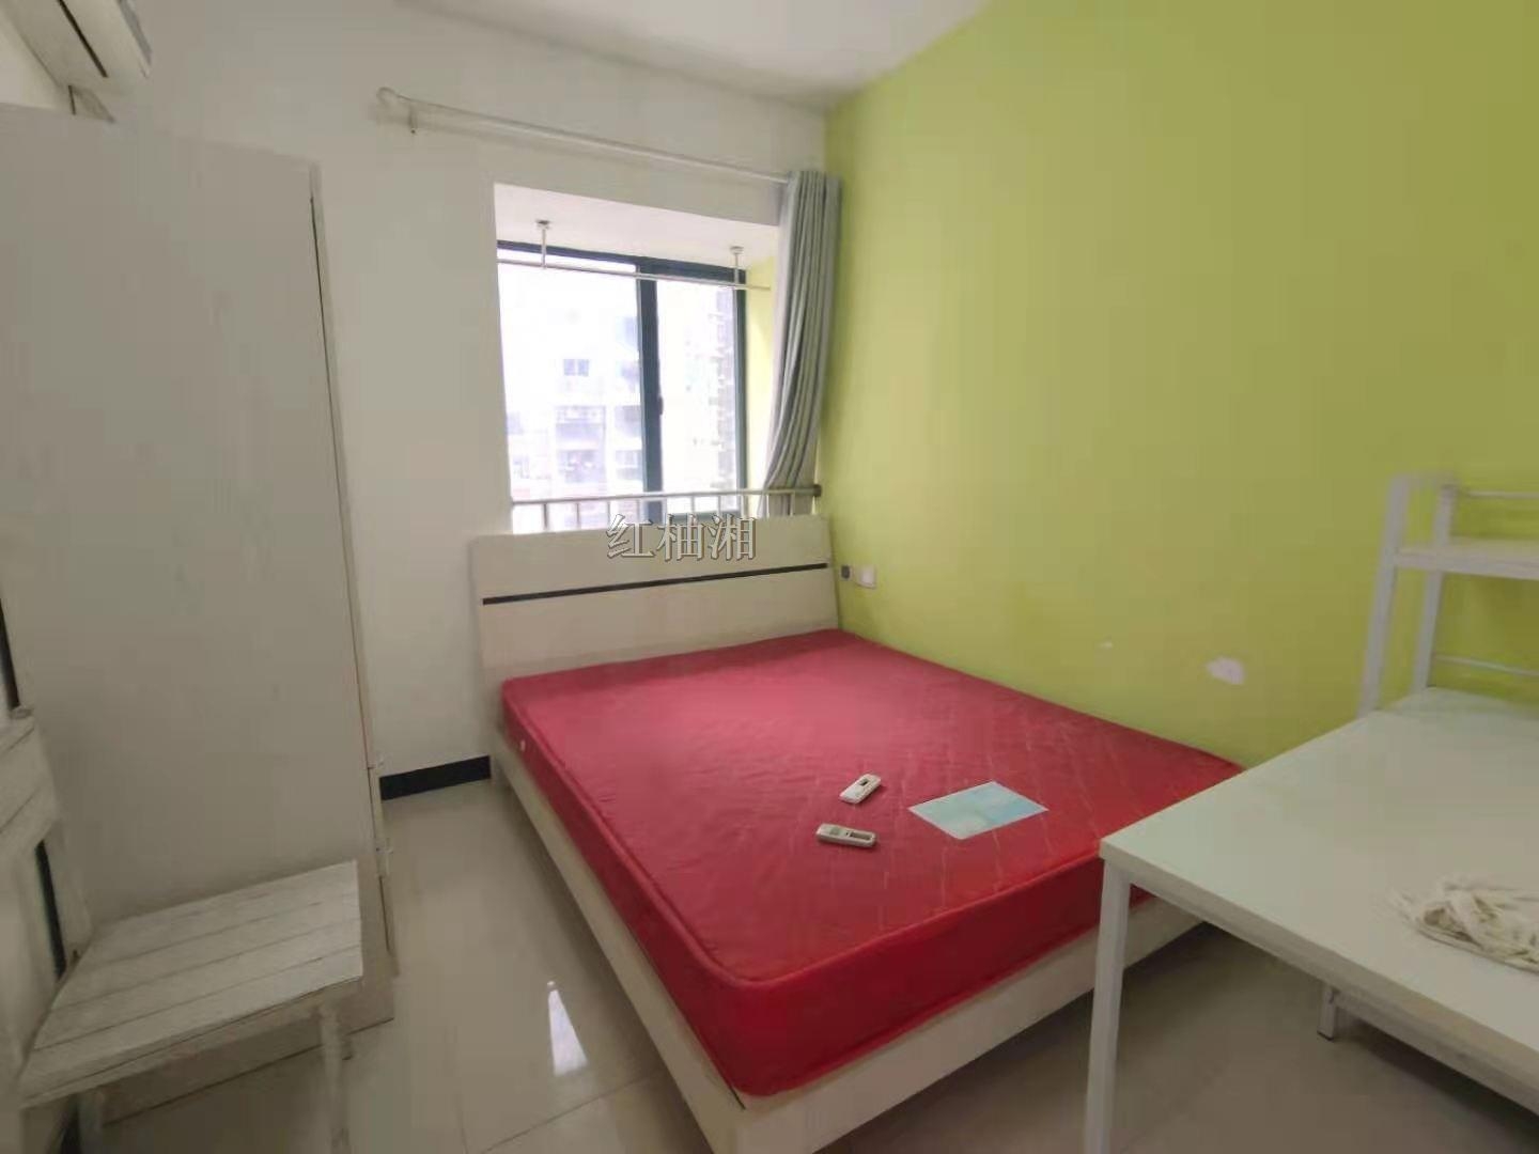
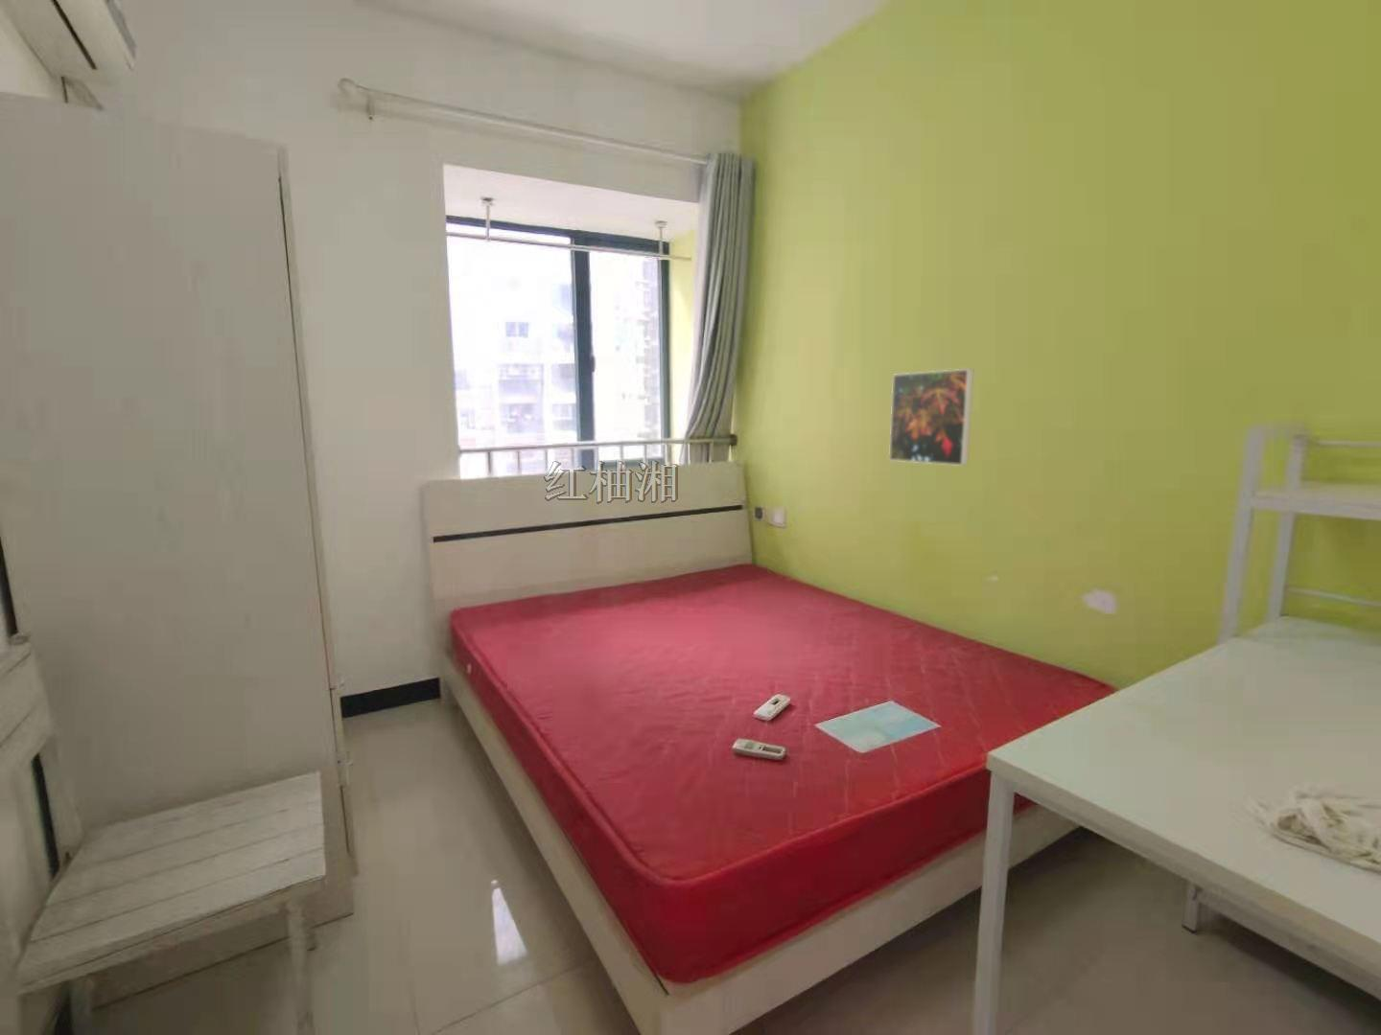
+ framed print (929, 416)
